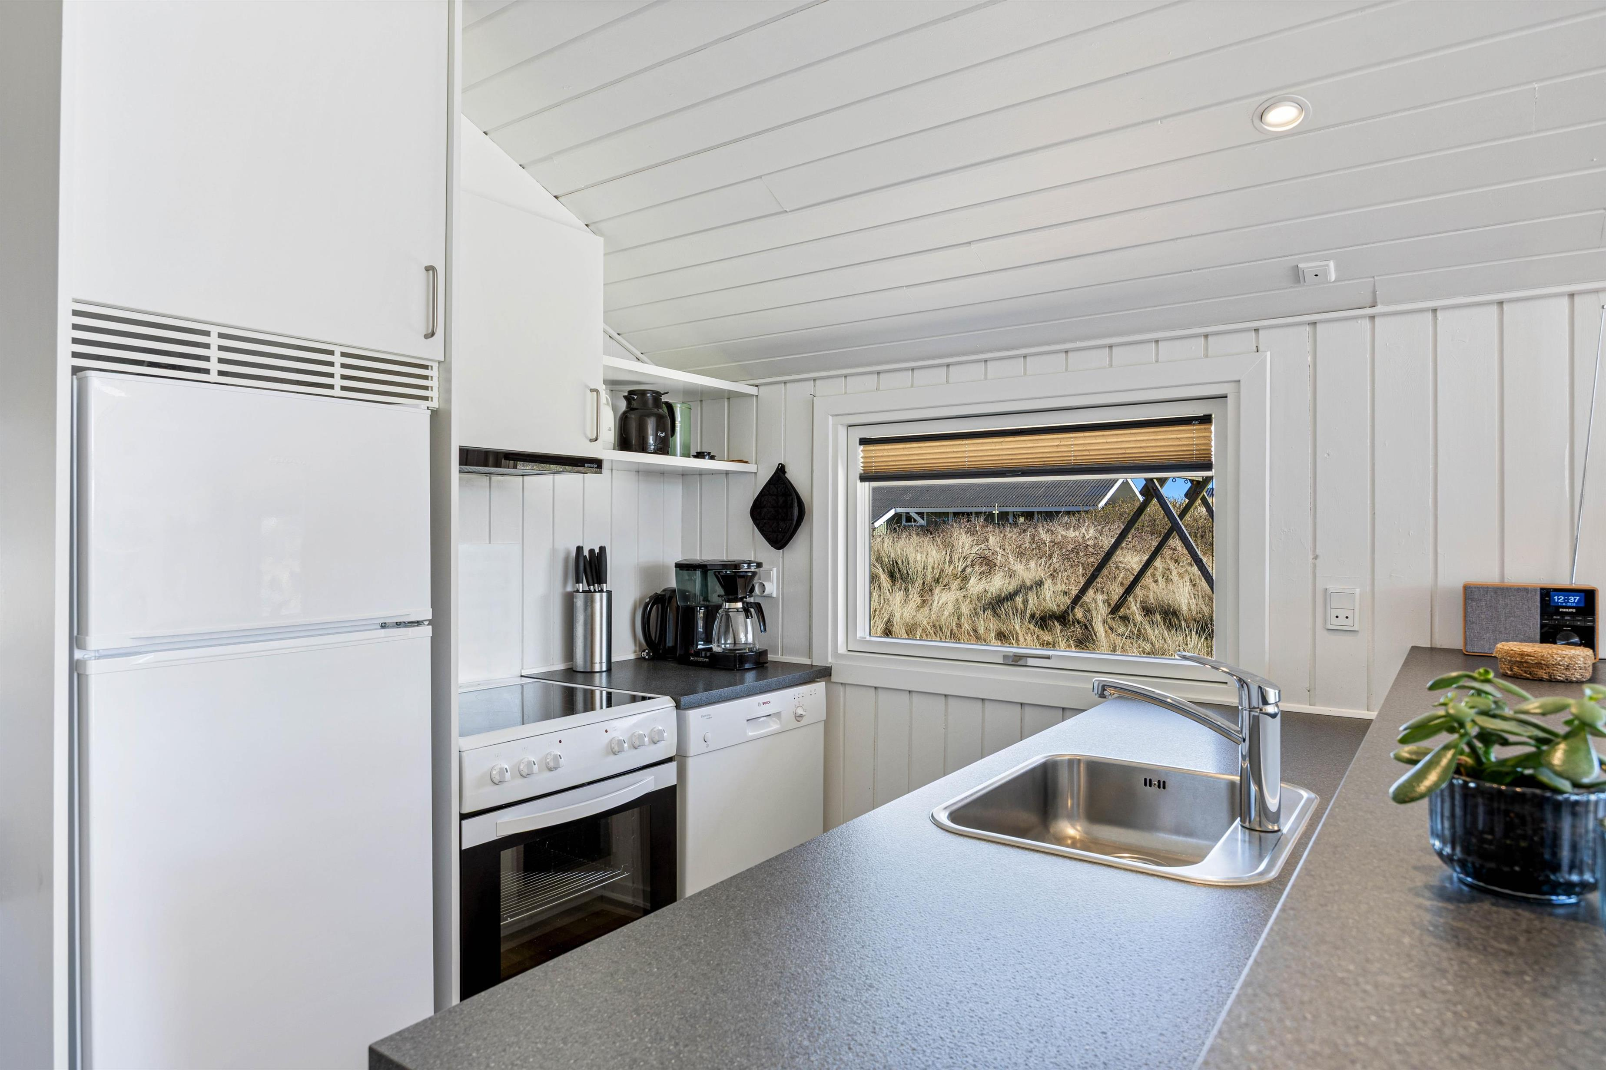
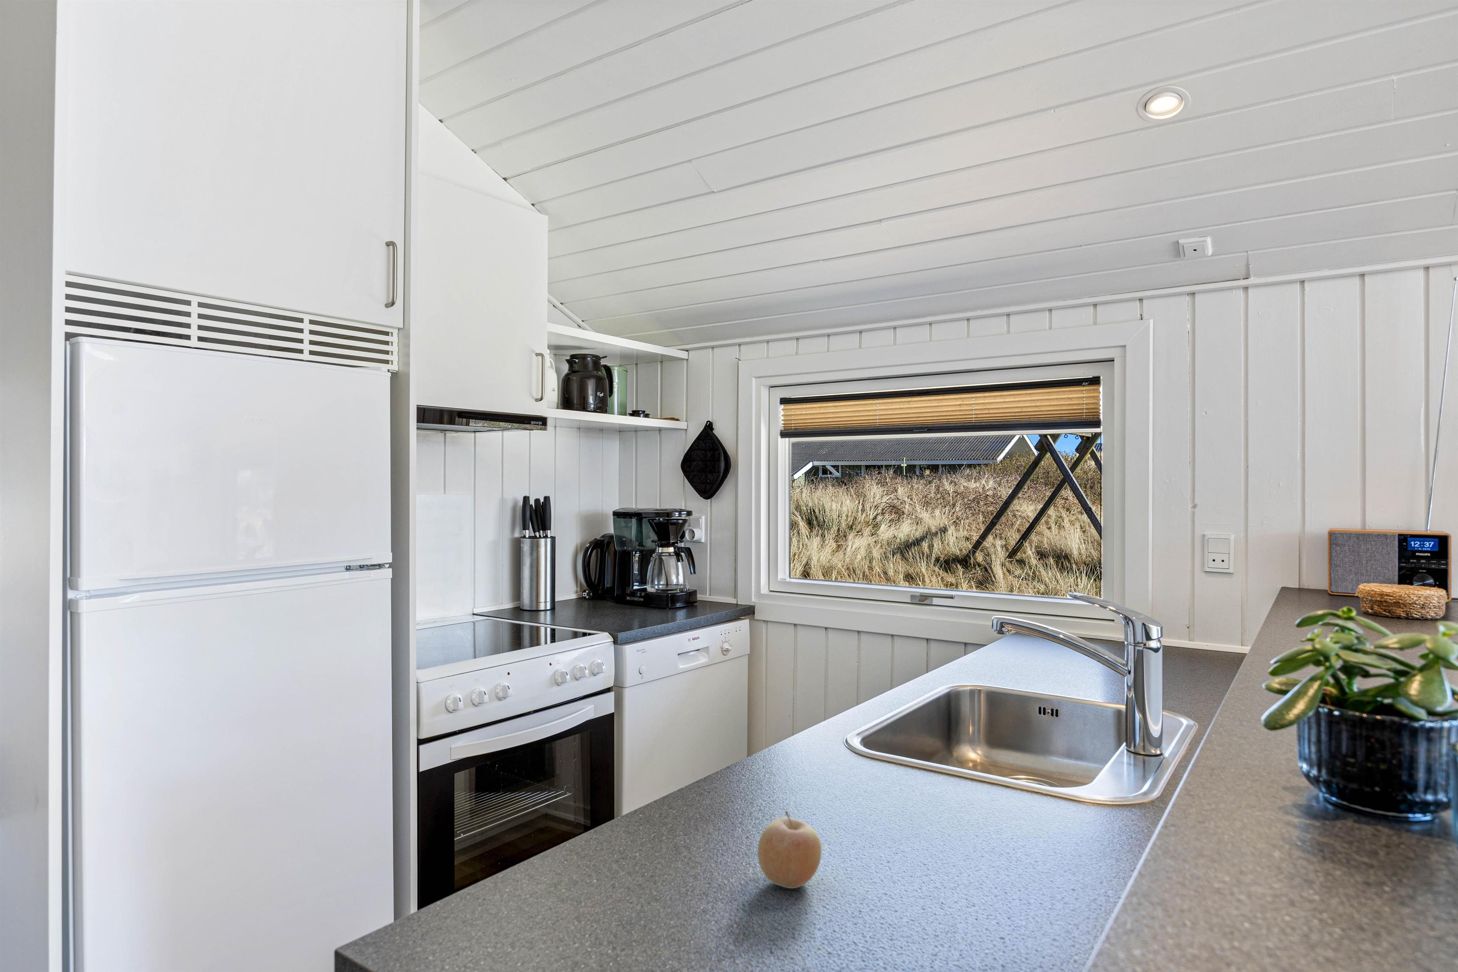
+ fruit (790, 847)
